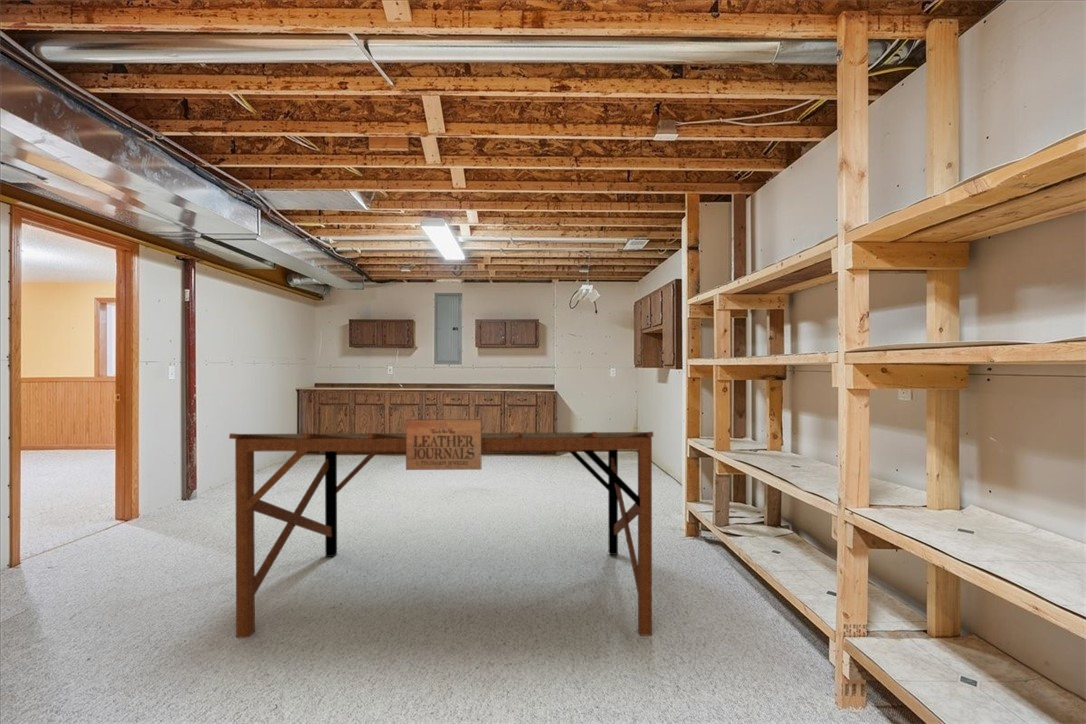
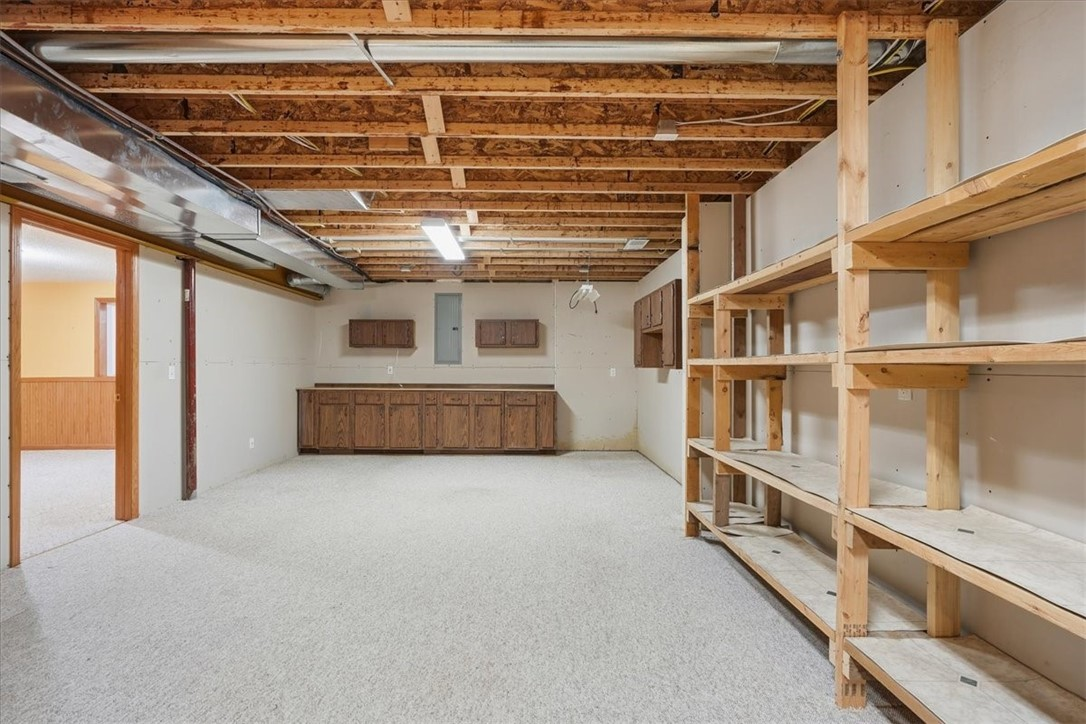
- work table (462, 469)
